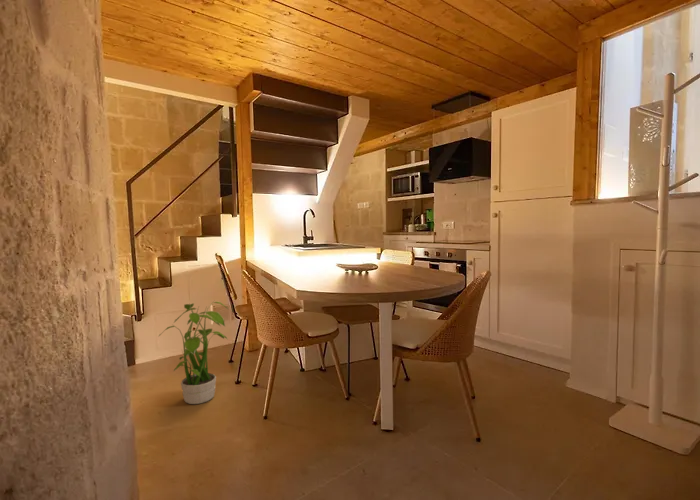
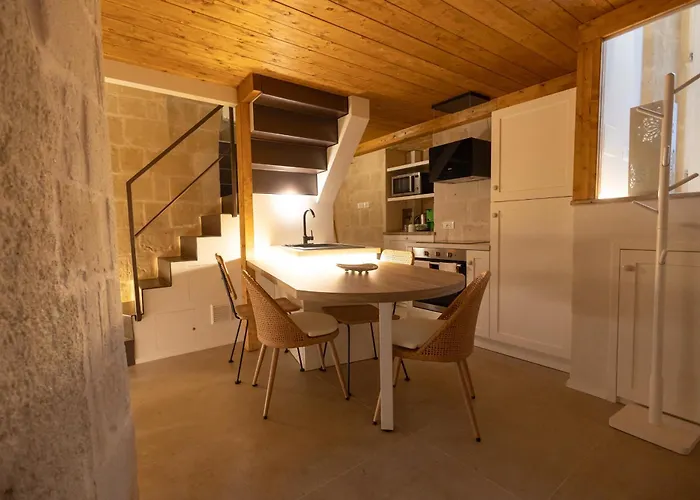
- potted plant (204, 351)
